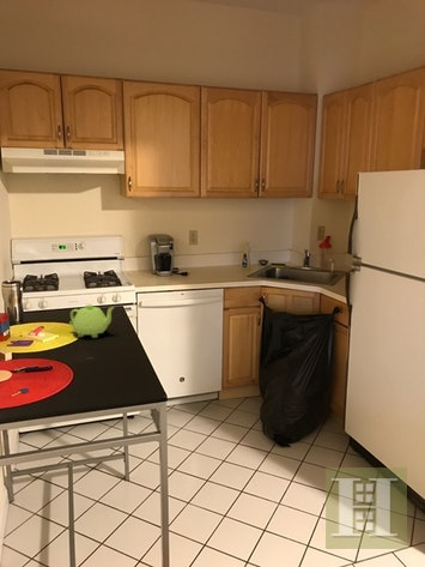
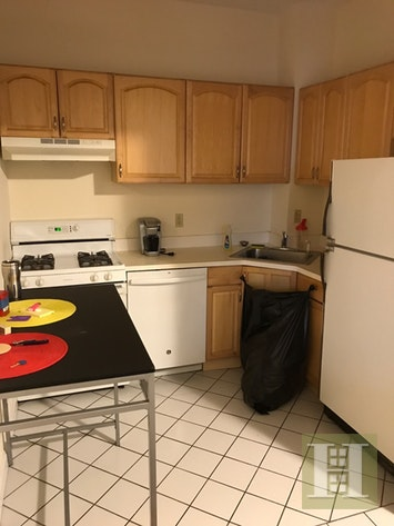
- teakettle (92, 319)
